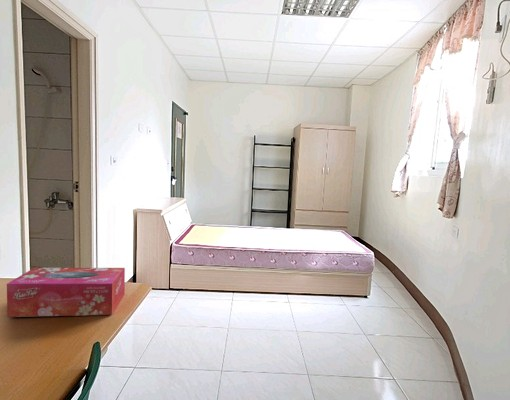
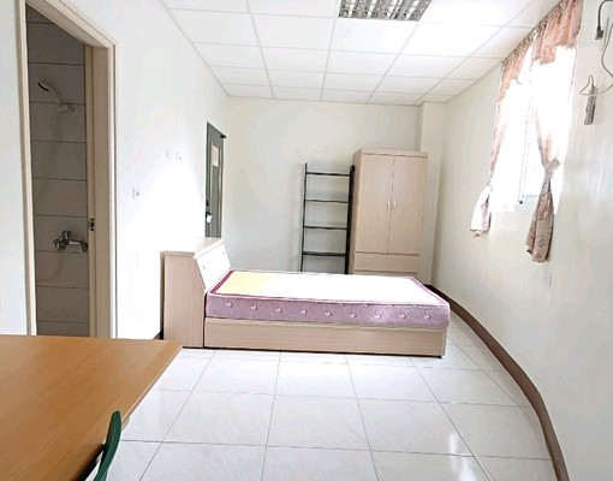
- tissue box (71, 290)
